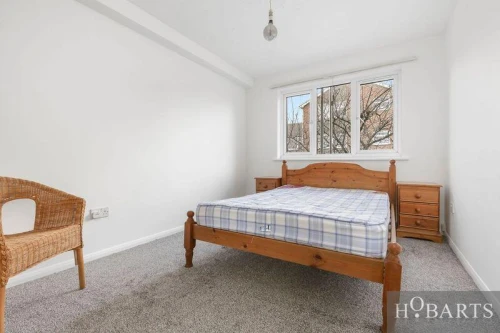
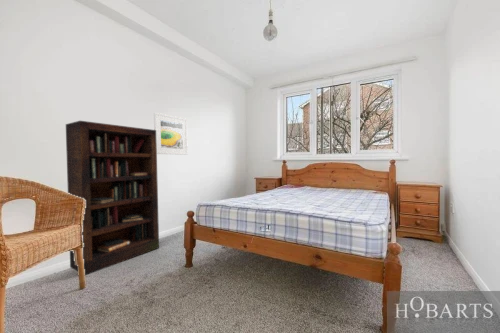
+ bookcase (117, 192)
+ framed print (171, 135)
